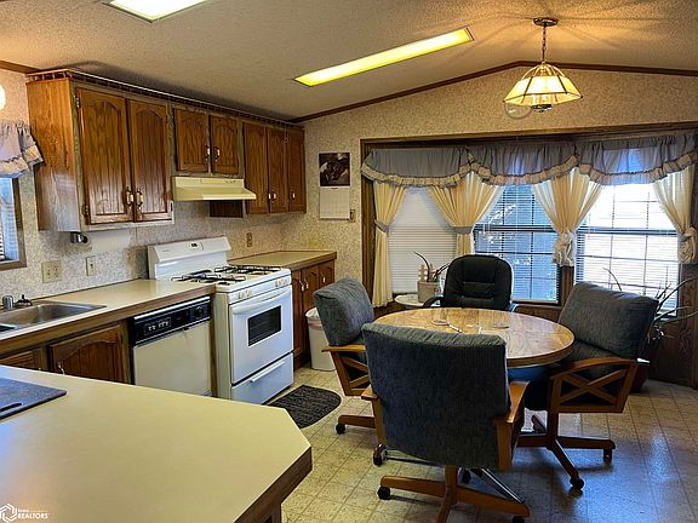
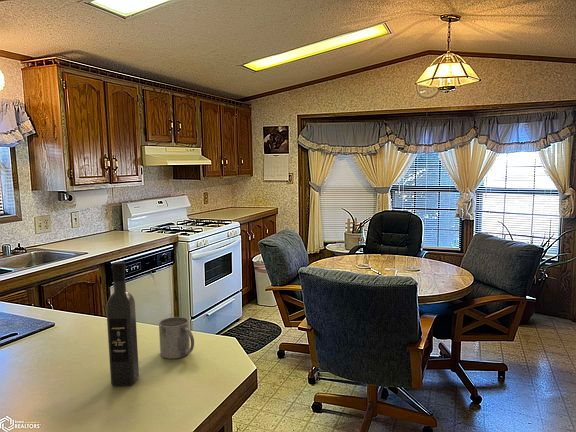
+ mug (178, 338)
+ wine bottle (121, 322)
